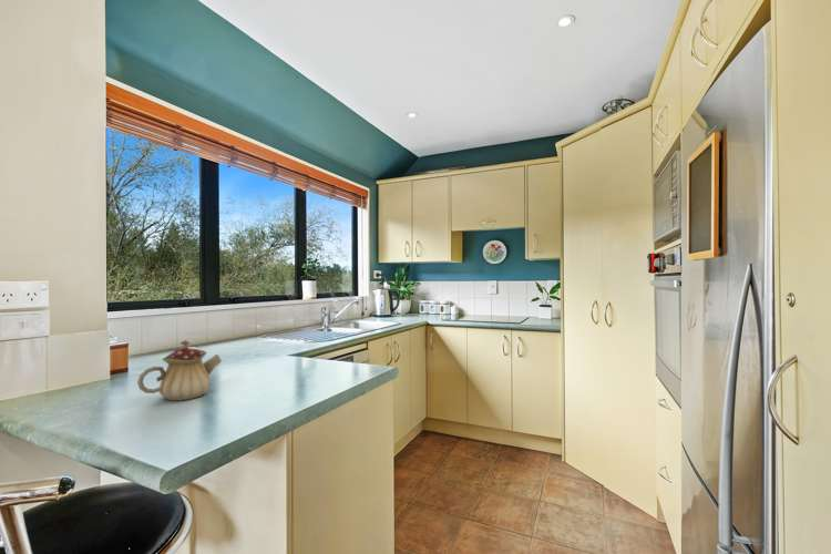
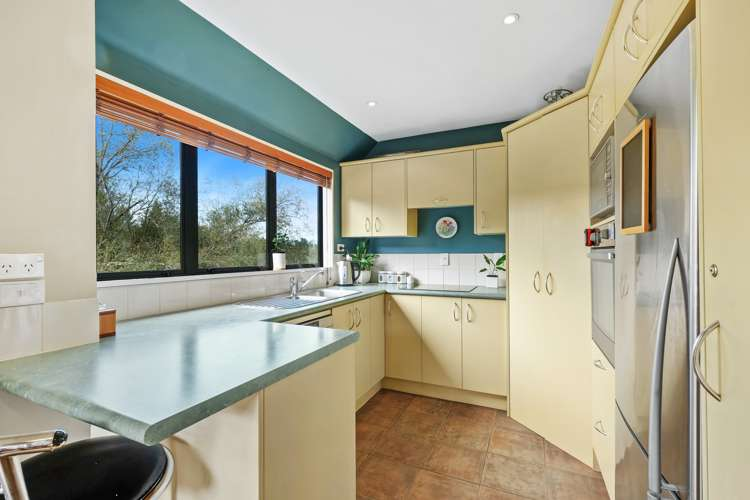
- teapot (182, 368)
